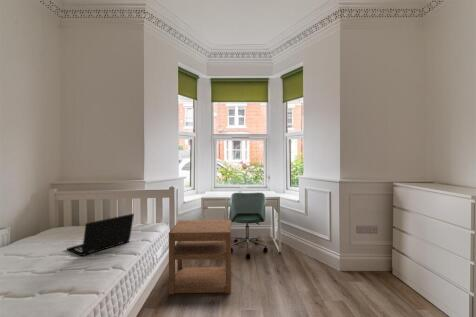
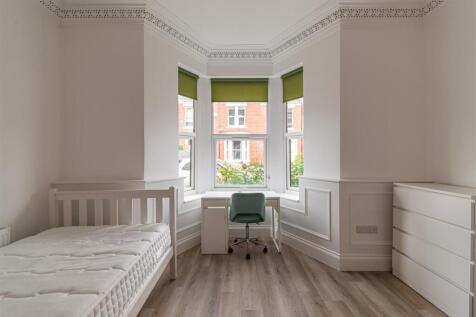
- nightstand (202, 253)
- laptop (101, 230)
